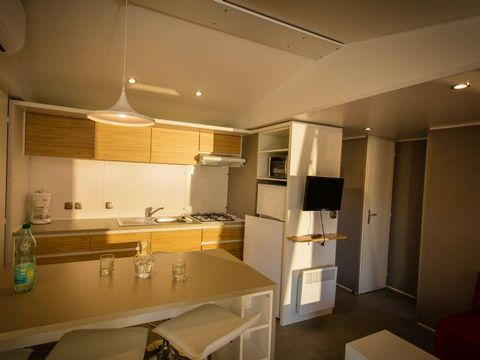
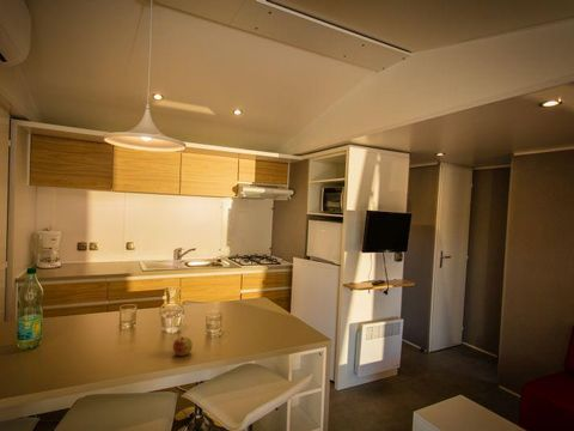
+ apple (182, 345)
